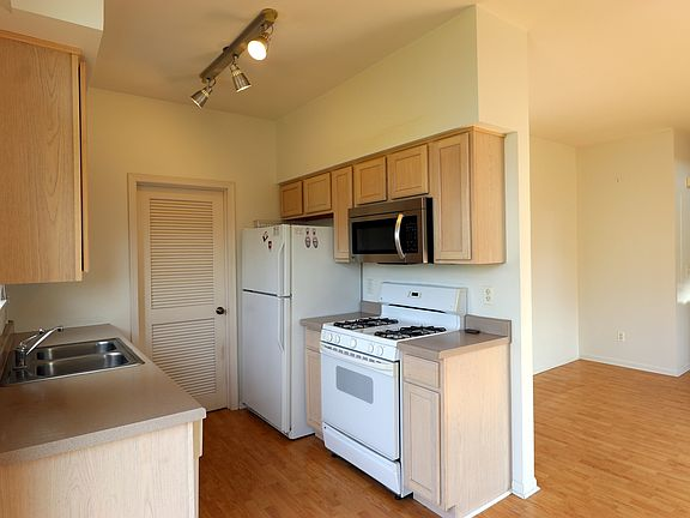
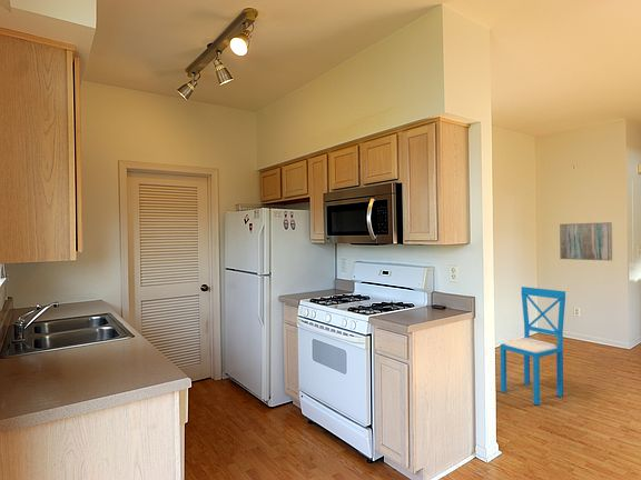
+ dining chair (531, 341)
+ wall art (584, 241)
